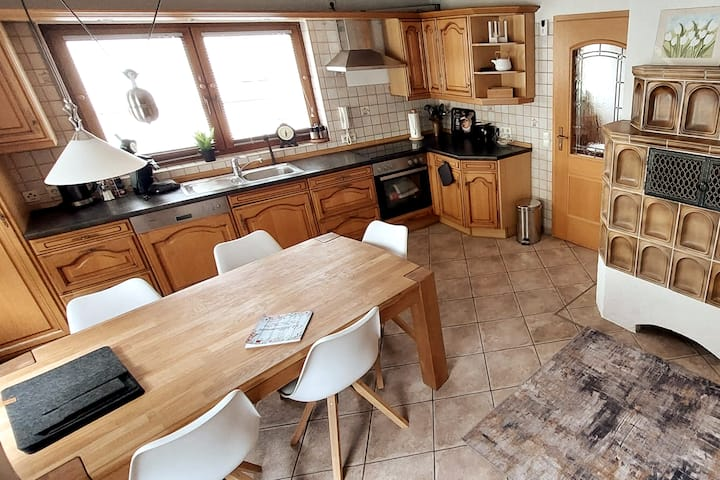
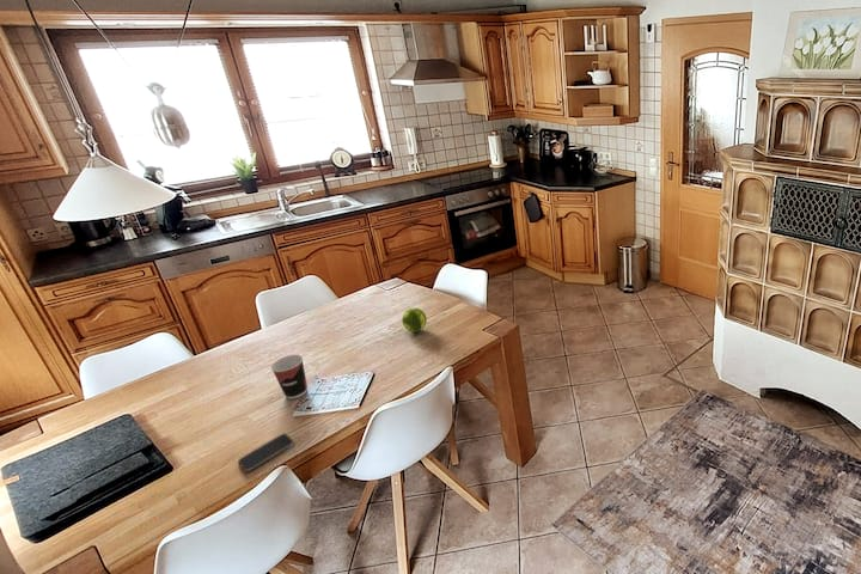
+ fruit (414, 319)
+ cup (292, 377)
+ smartphone (265, 451)
